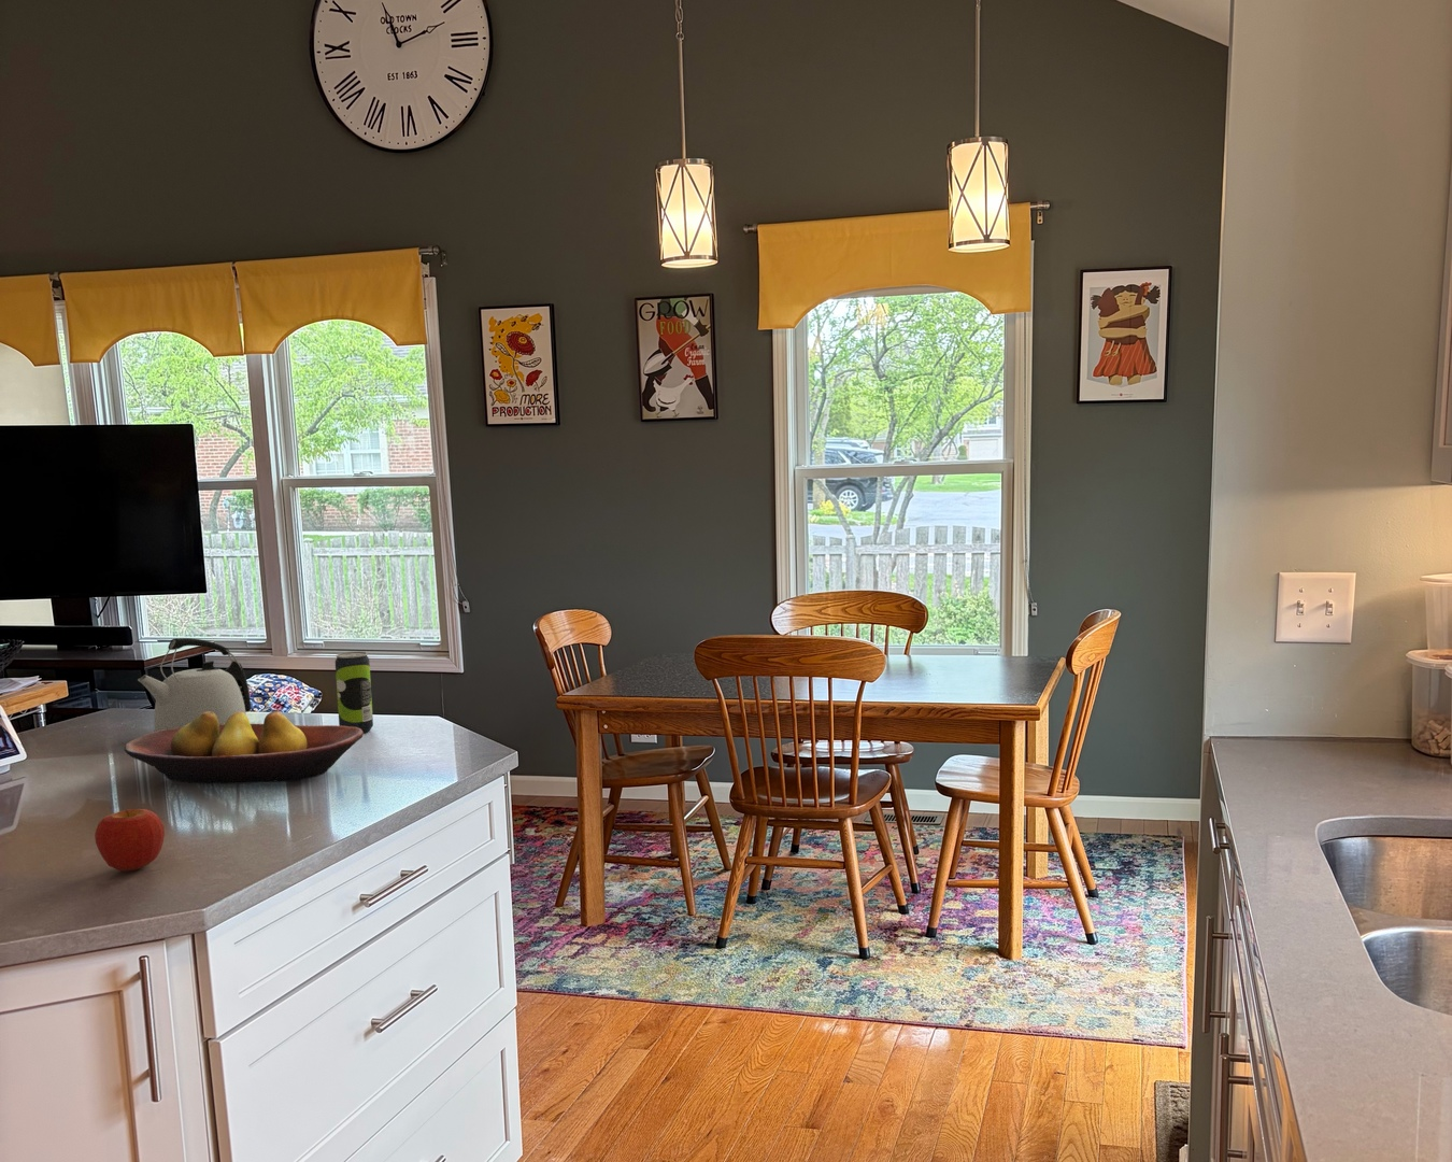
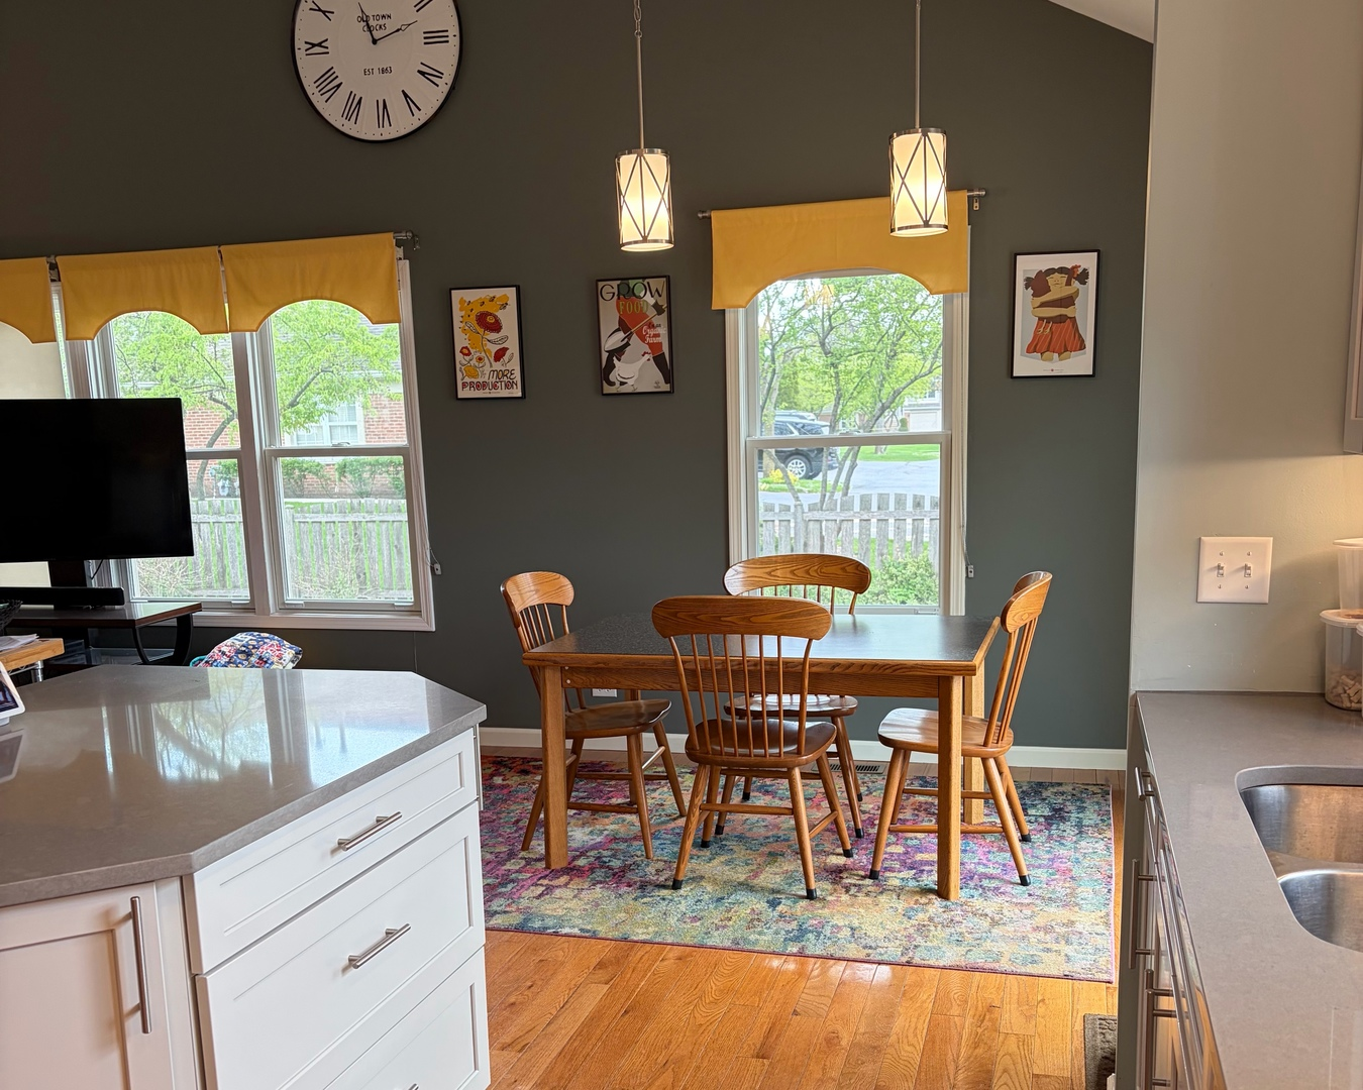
- beverage can (354, 691)
- kettle (194, 684)
- apple (130, 838)
- fruit bowl (245, 741)
